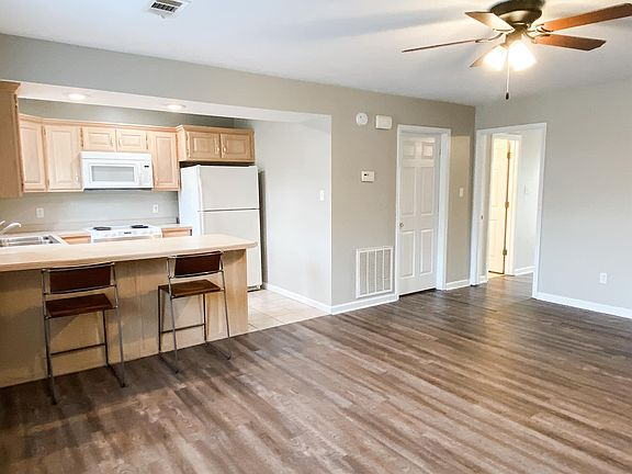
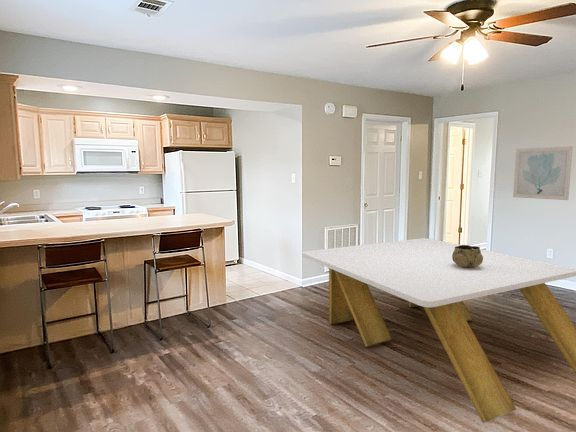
+ decorative bowl (467, 256)
+ dining table (438, 302)
+ wall art (541, 173)
